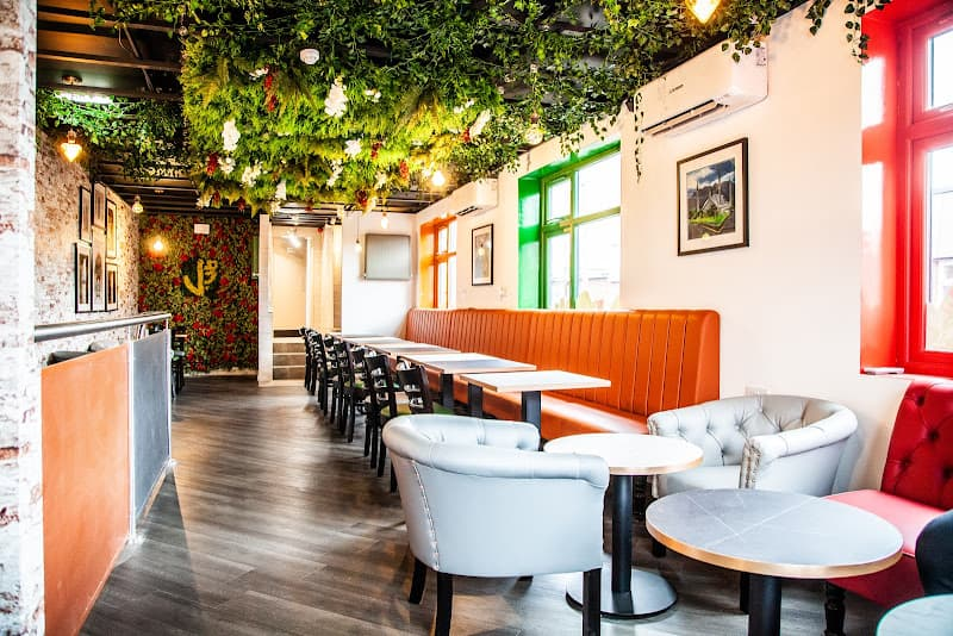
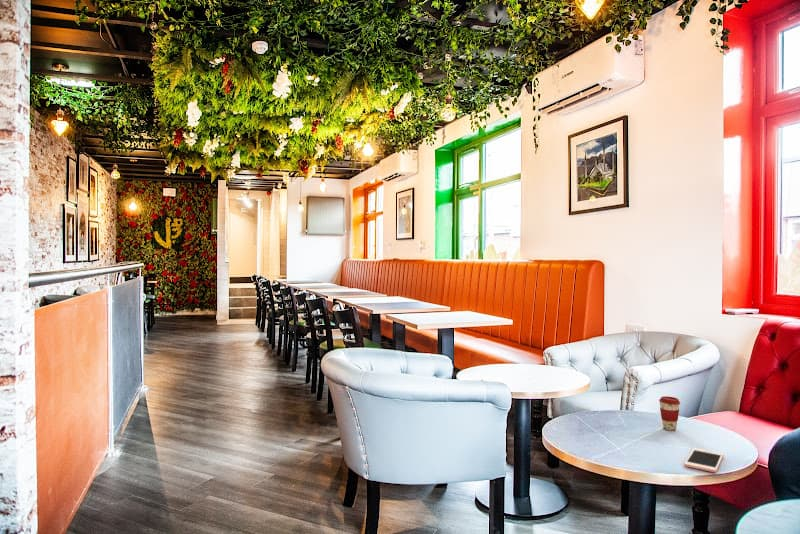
+ cell phone (704, 459)
+ coffee cup (669, 413)
